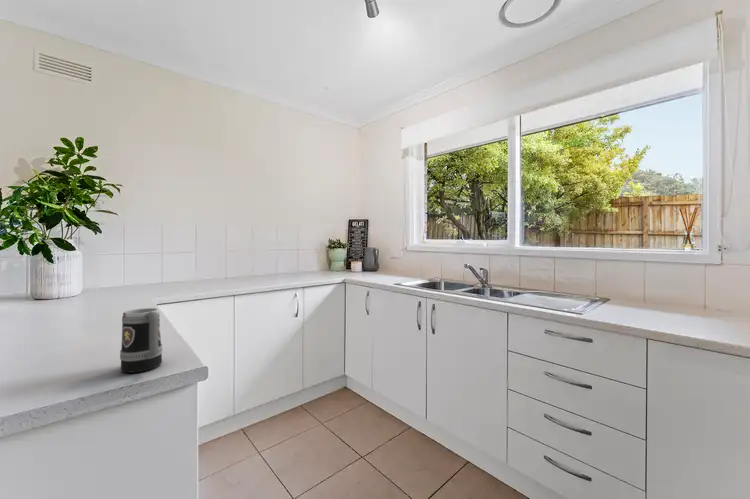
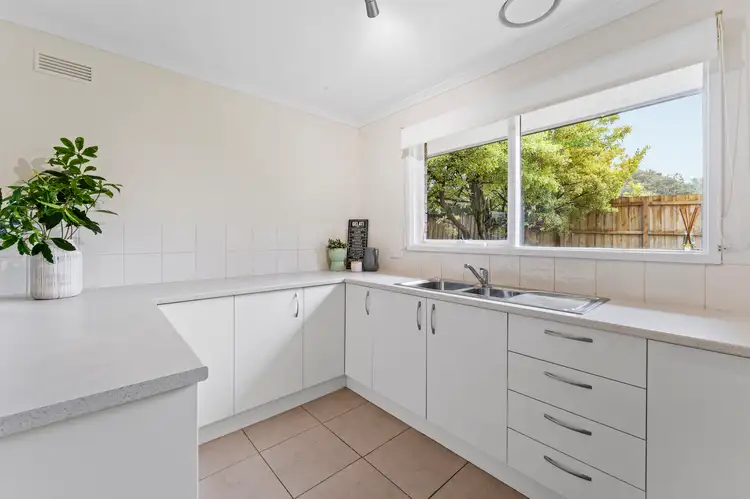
- mug (144, 339)
